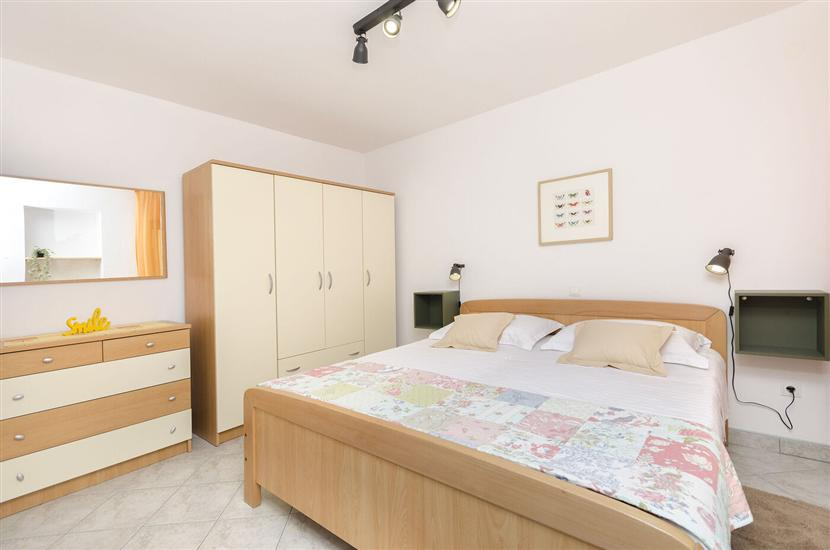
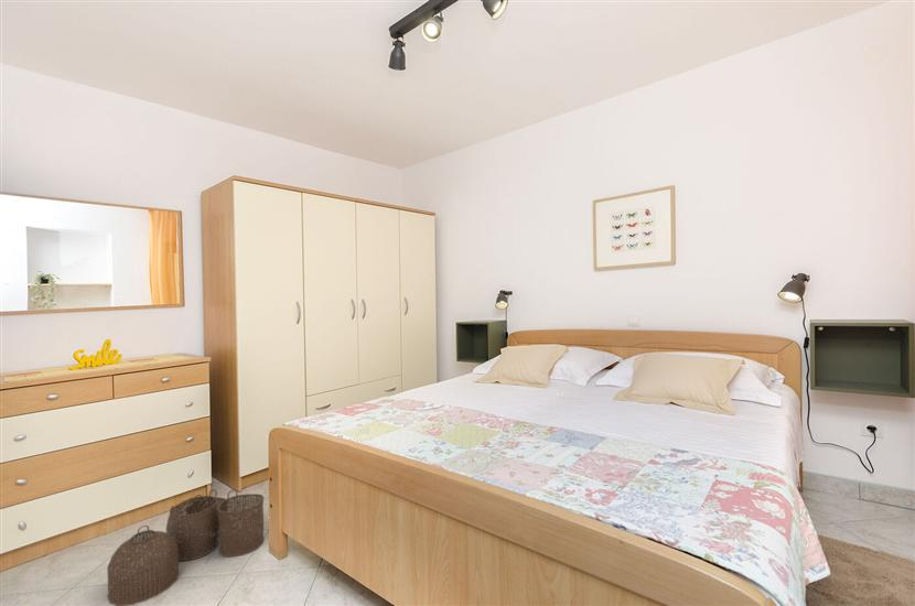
+ woven basket (183, 529)
